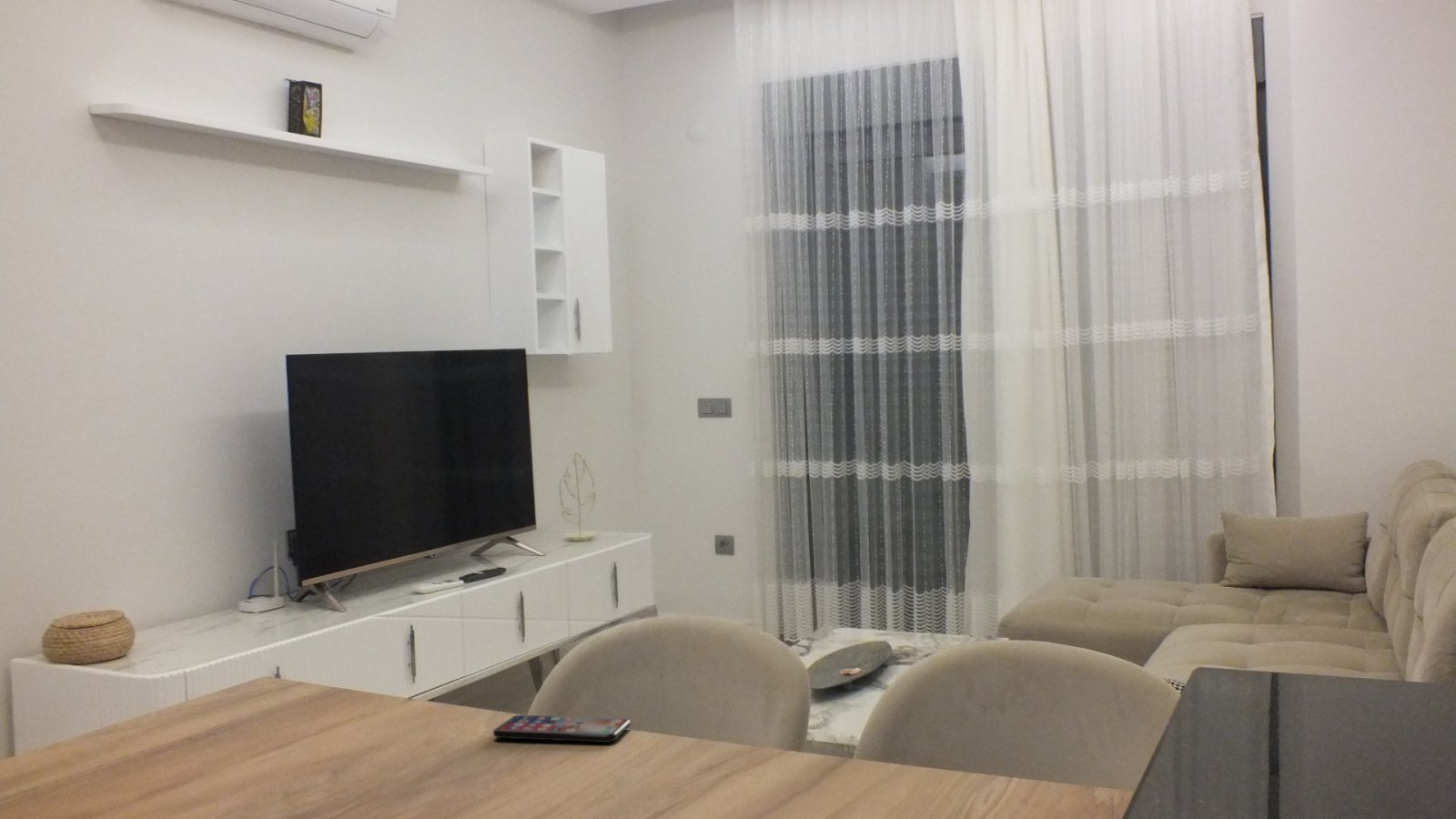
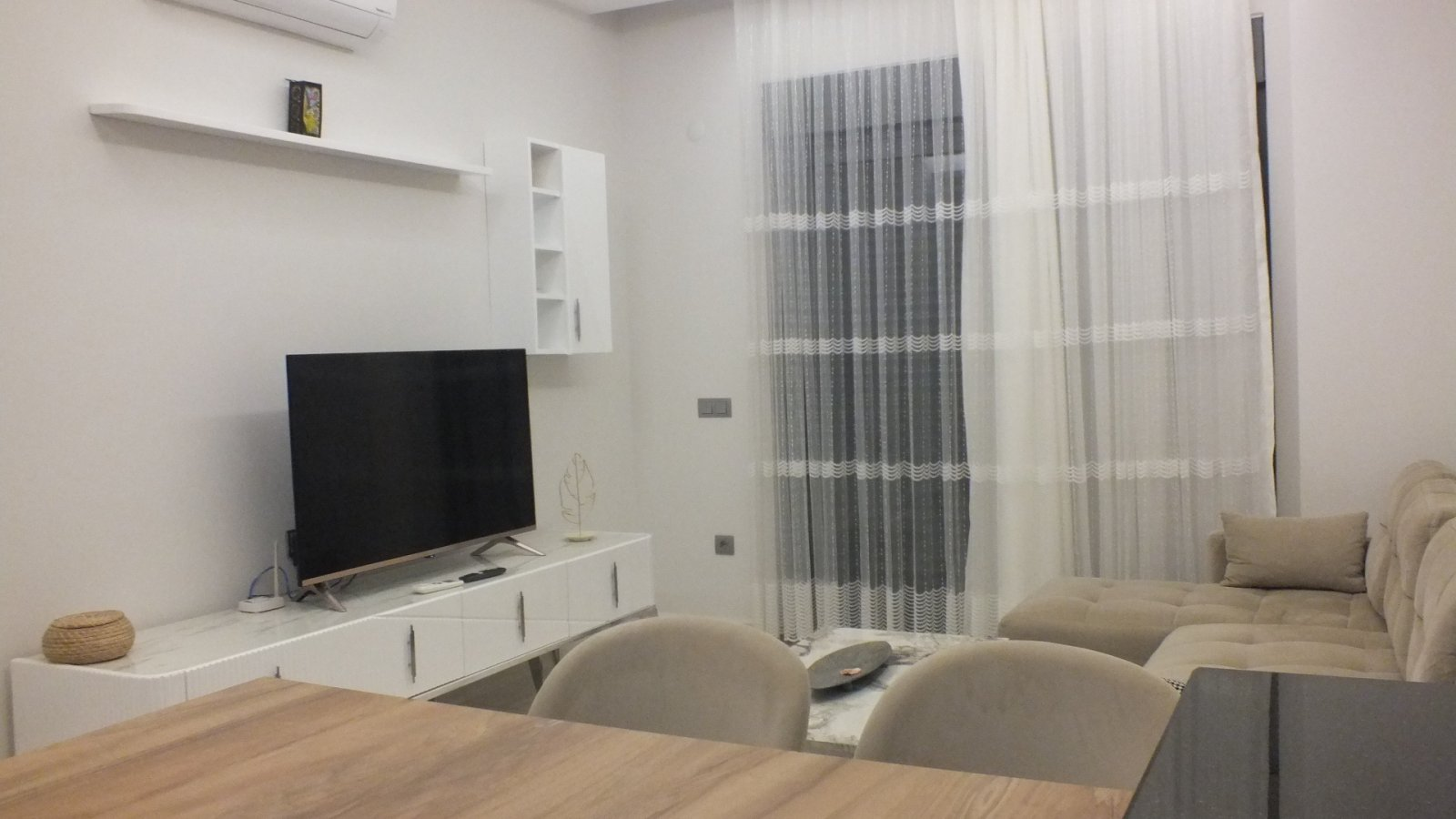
- smartphone (562, 727)
